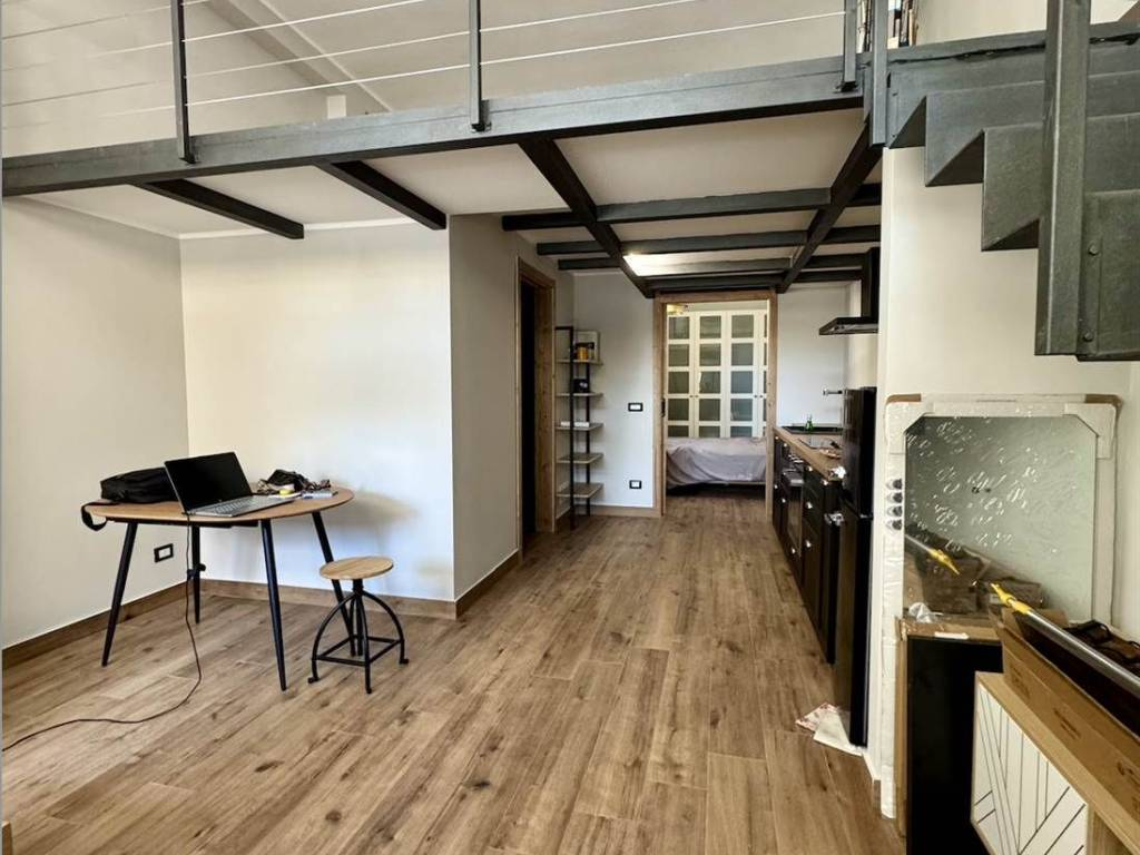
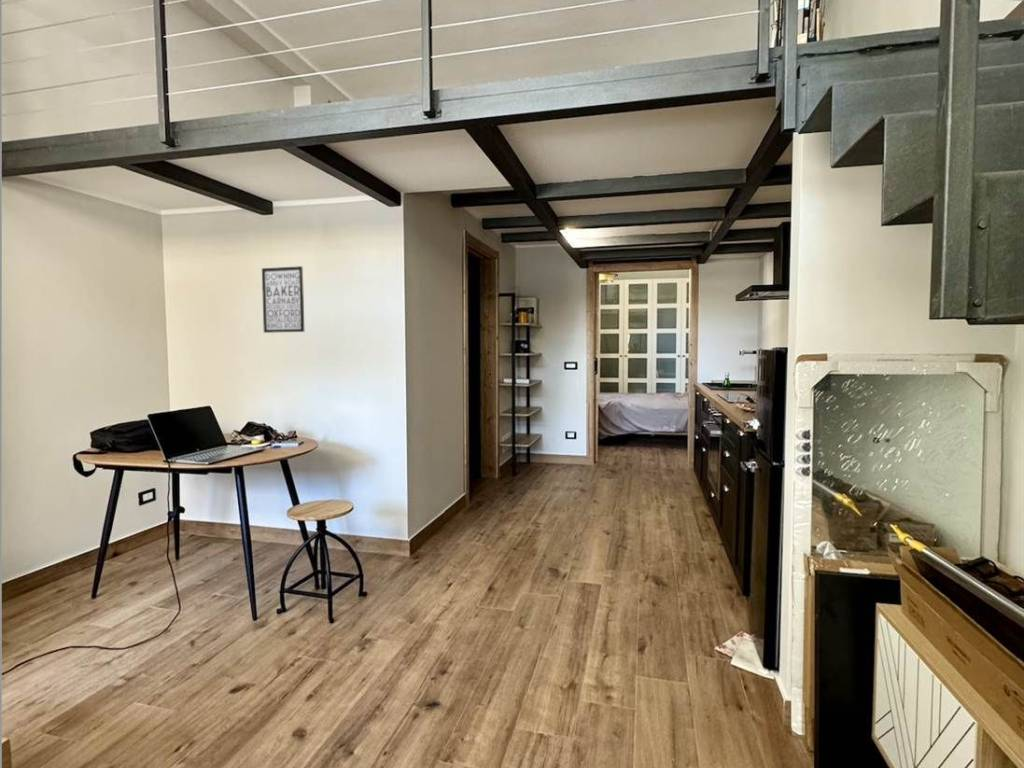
+ wall art (283, 299)
